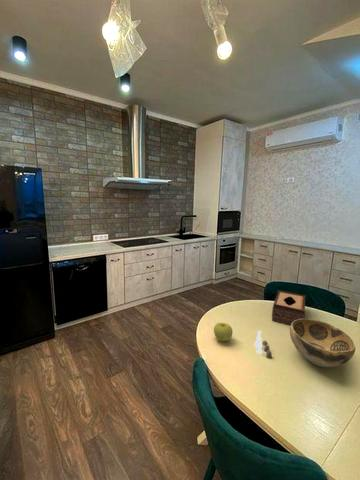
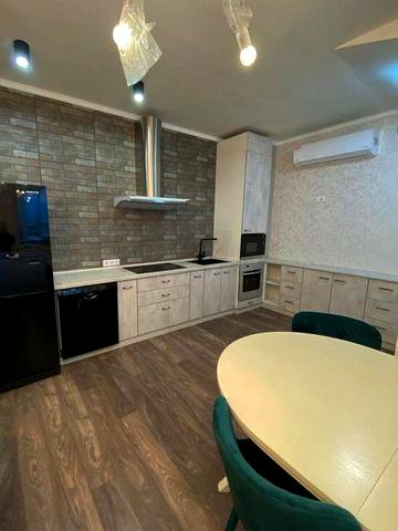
- tissue box (289, 307)
- apple (222, 332)
- salt and pepper shaker set (263, 341)
- decorative bowl (319, 345)
